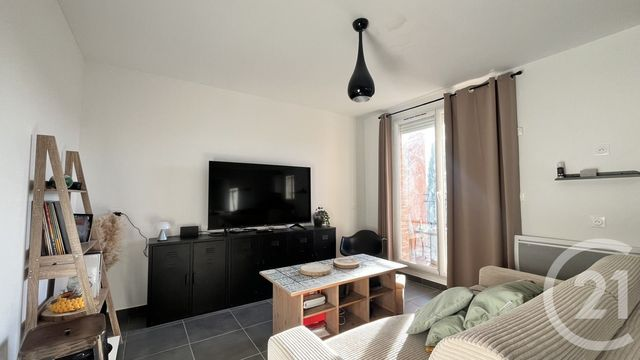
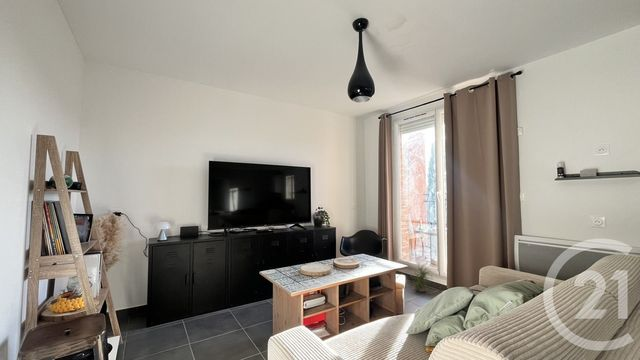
+ potted plant (422, 277)
